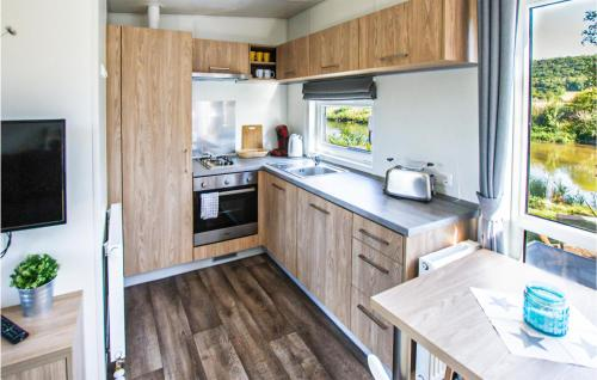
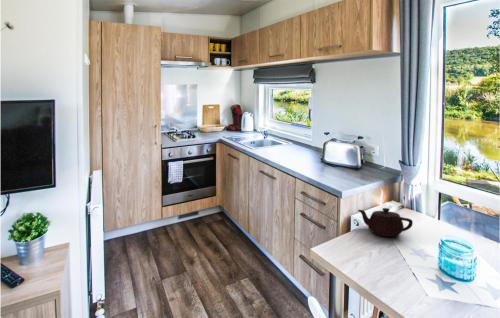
+ teapot (383, 220)
